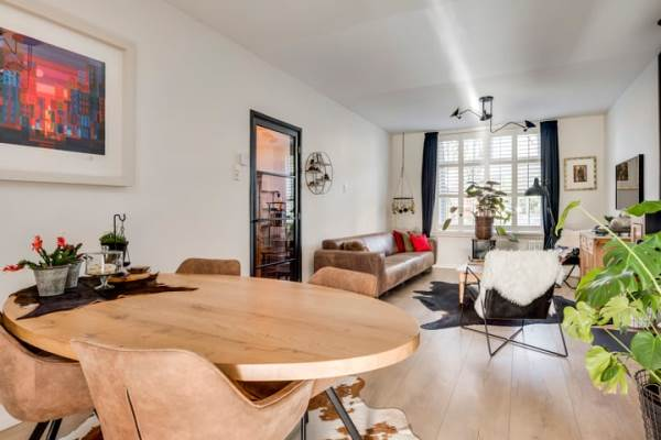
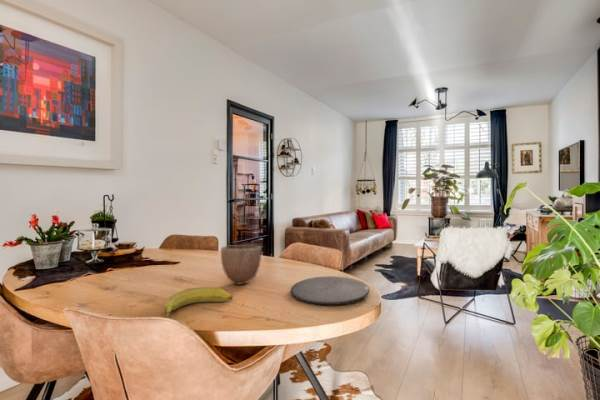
+ fruit (198, 301)
+ plate (329, 288)
+ decorative bowl (241, 264)
